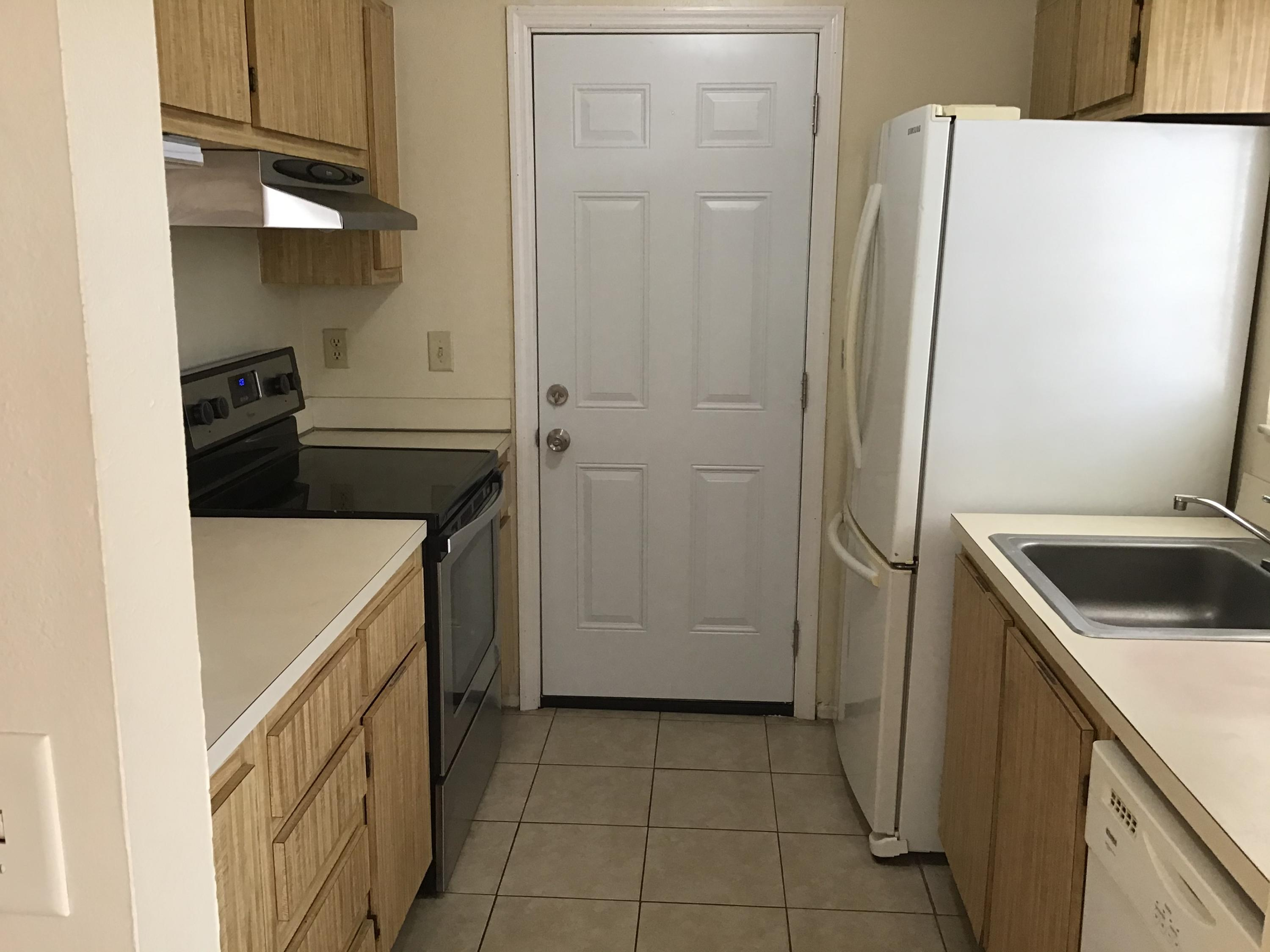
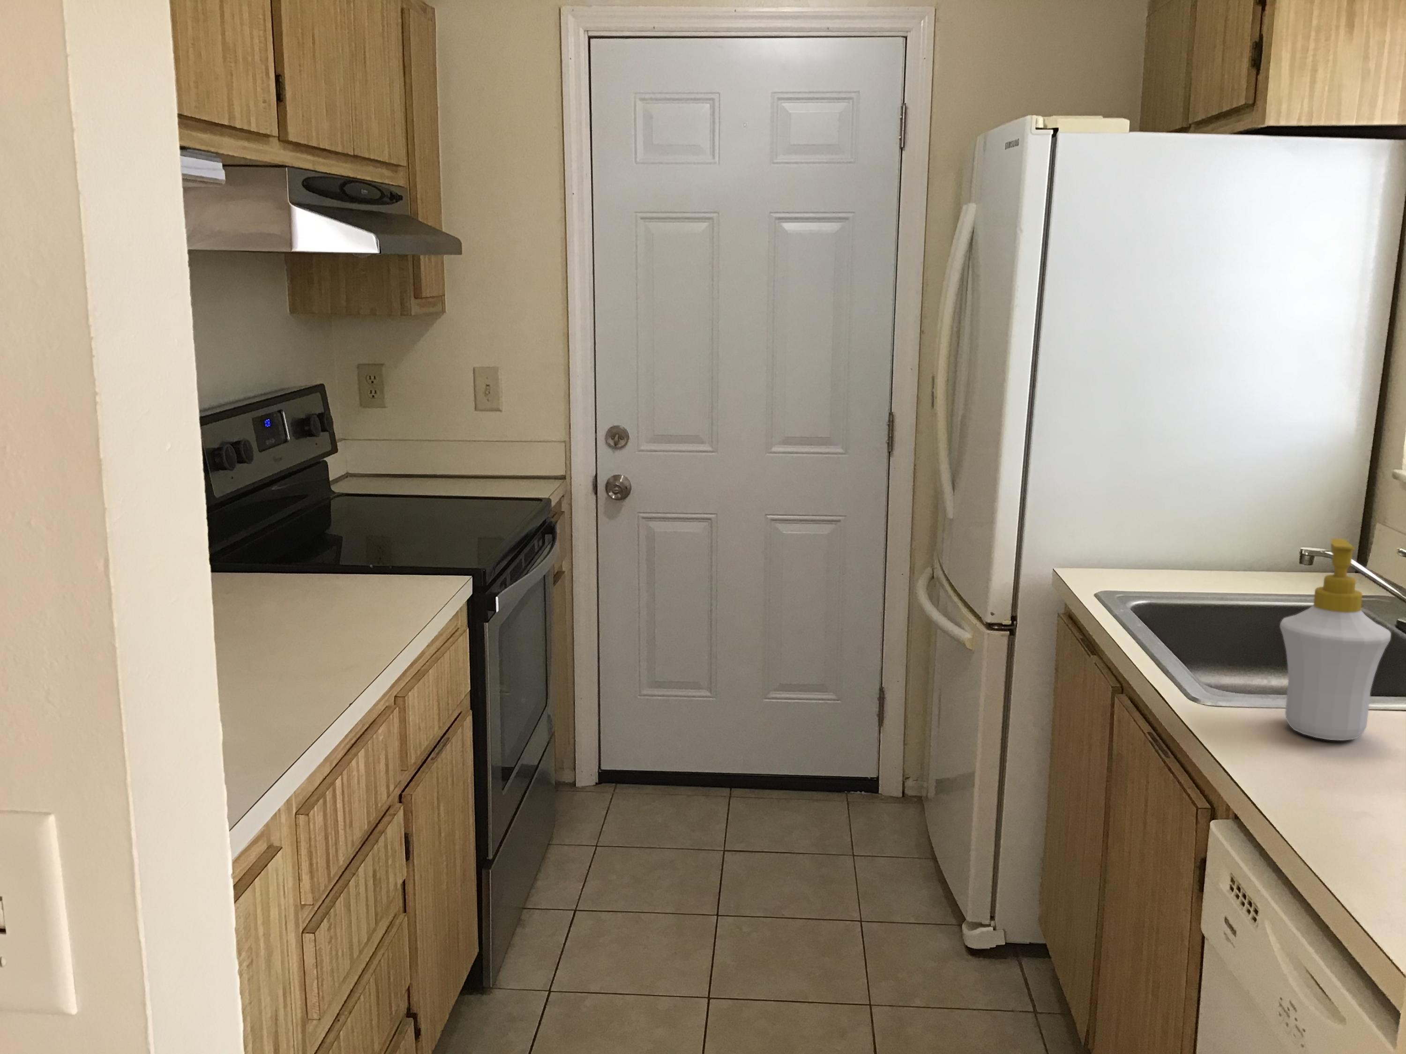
+ soap bottle (1333, 639)
